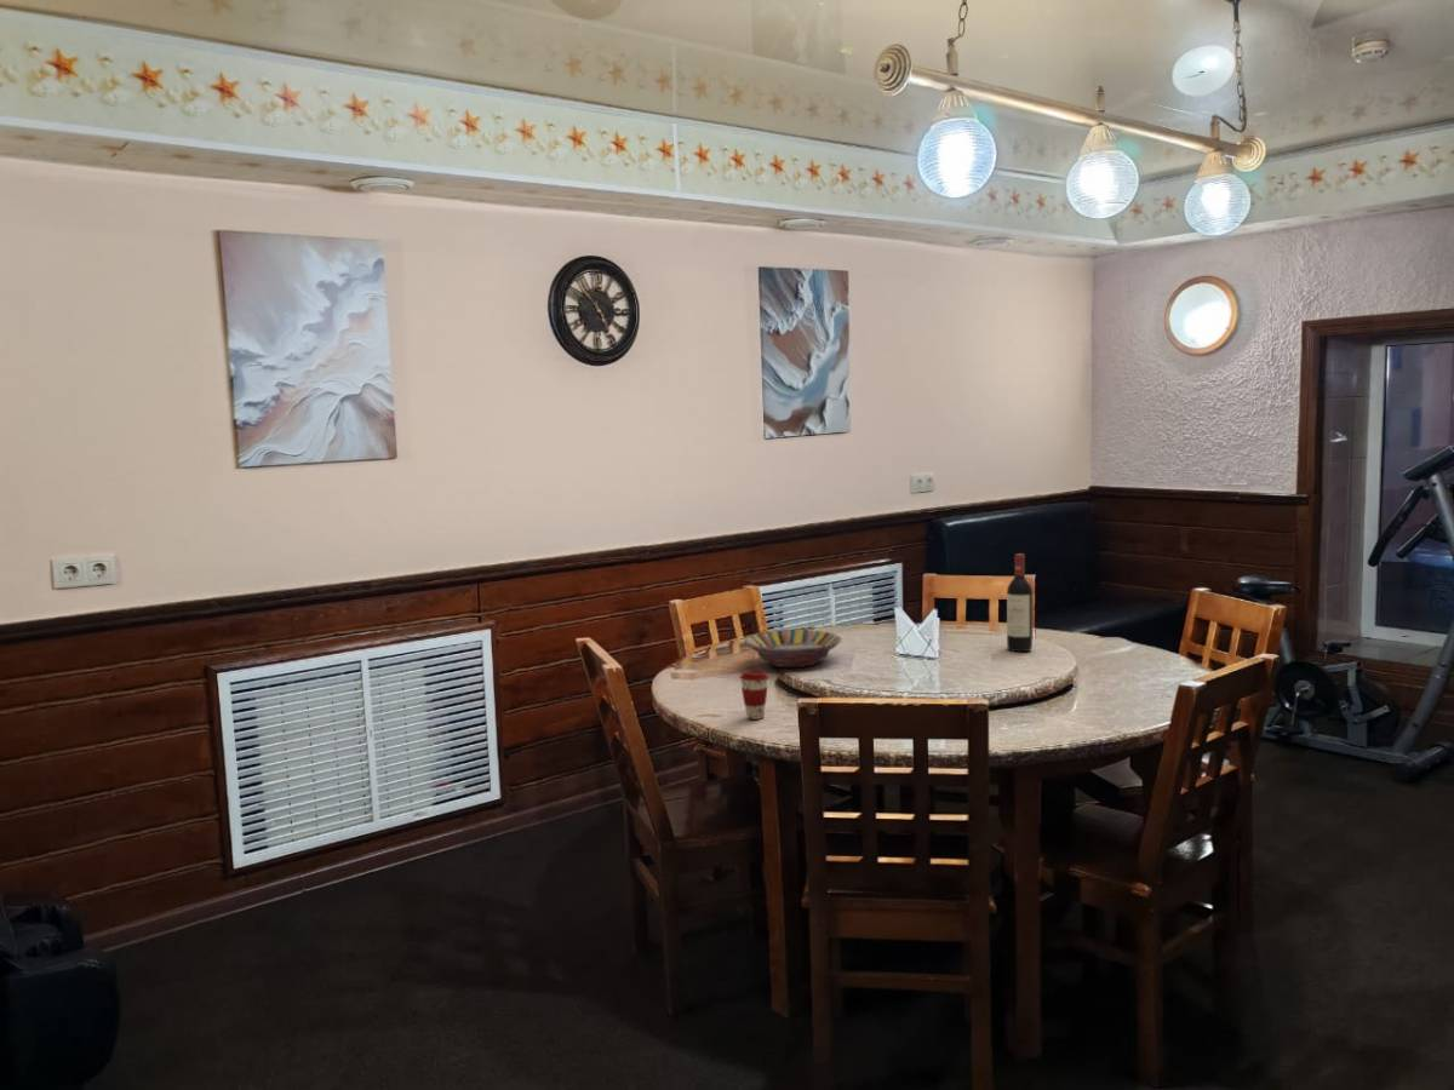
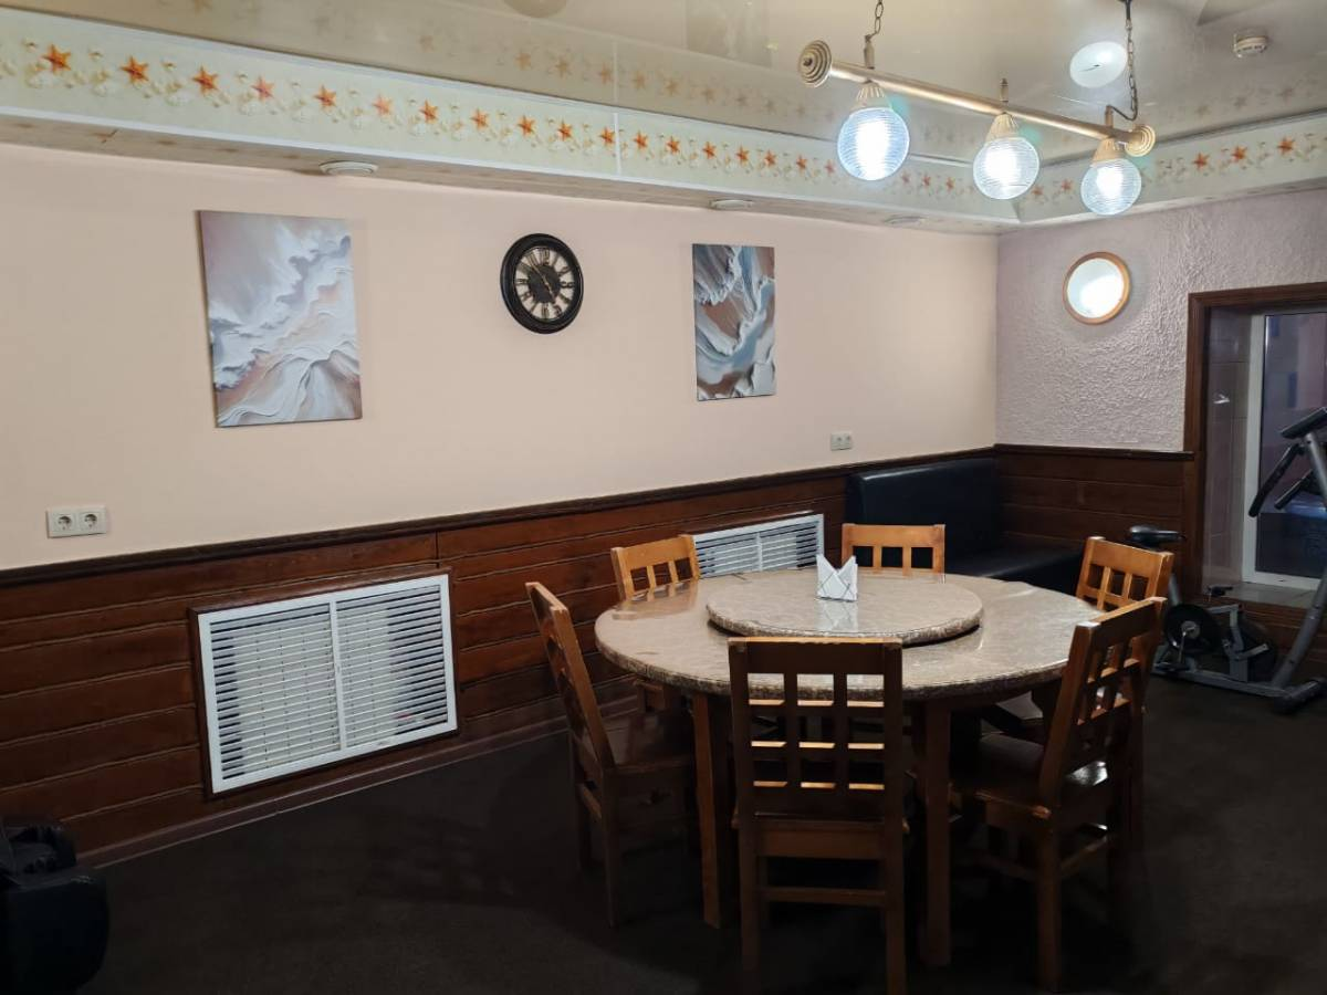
- serving bowl (792, 650)
- coffee cup (754, 694)
- wine bottle (1019, 602)
